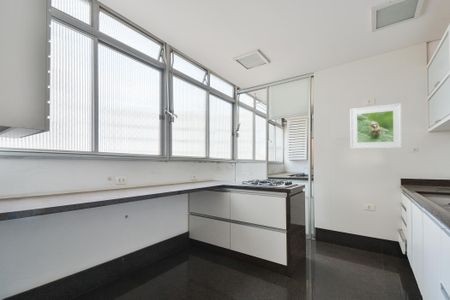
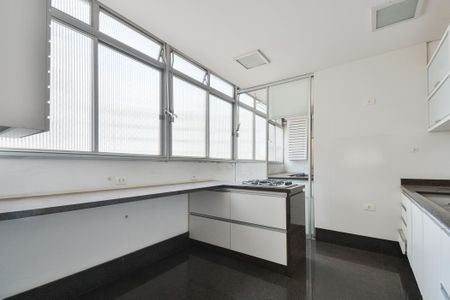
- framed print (374, 127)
